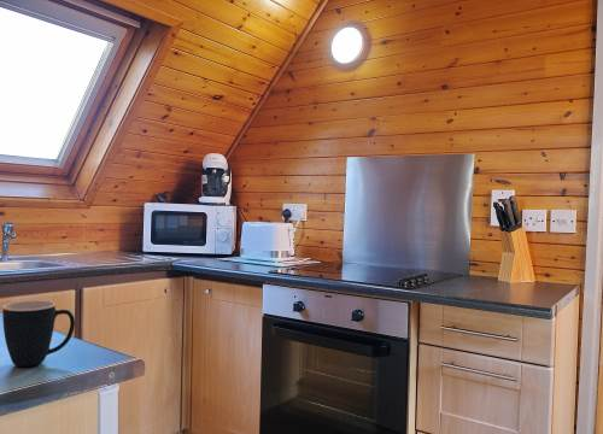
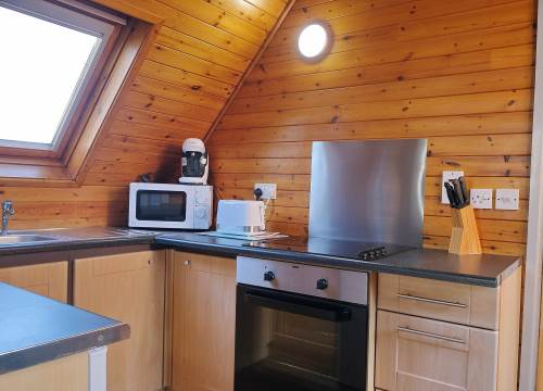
- mug (39, 333)
